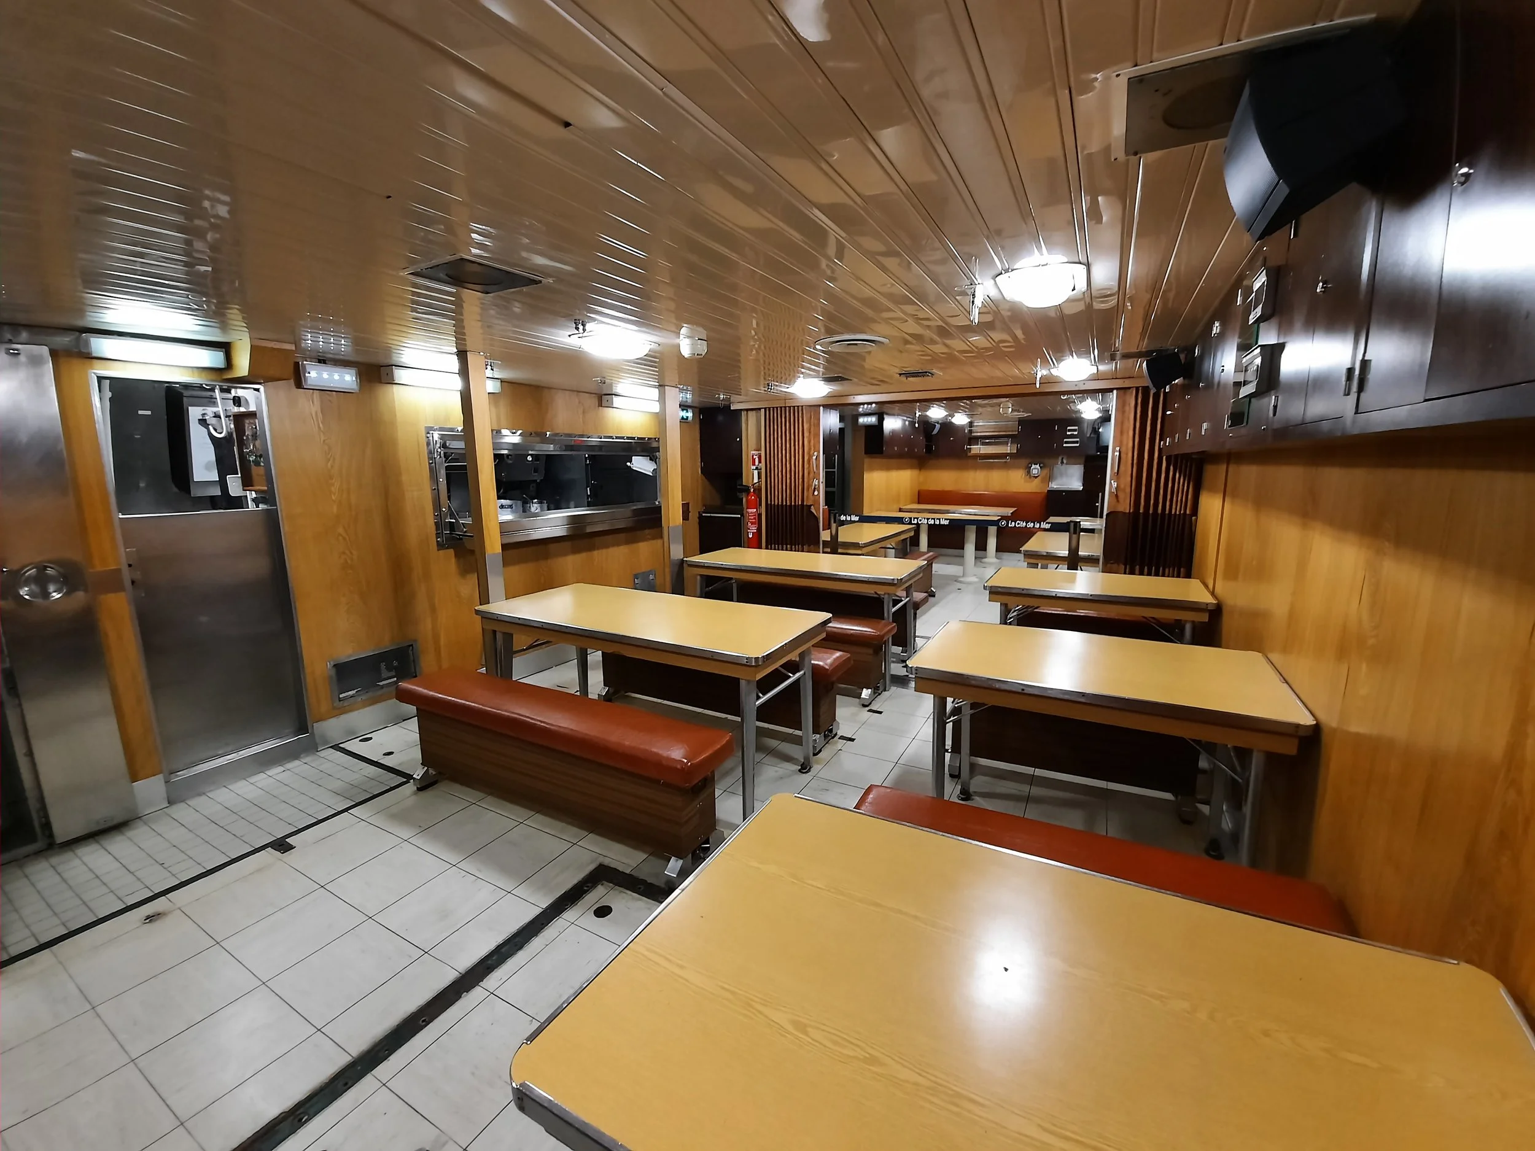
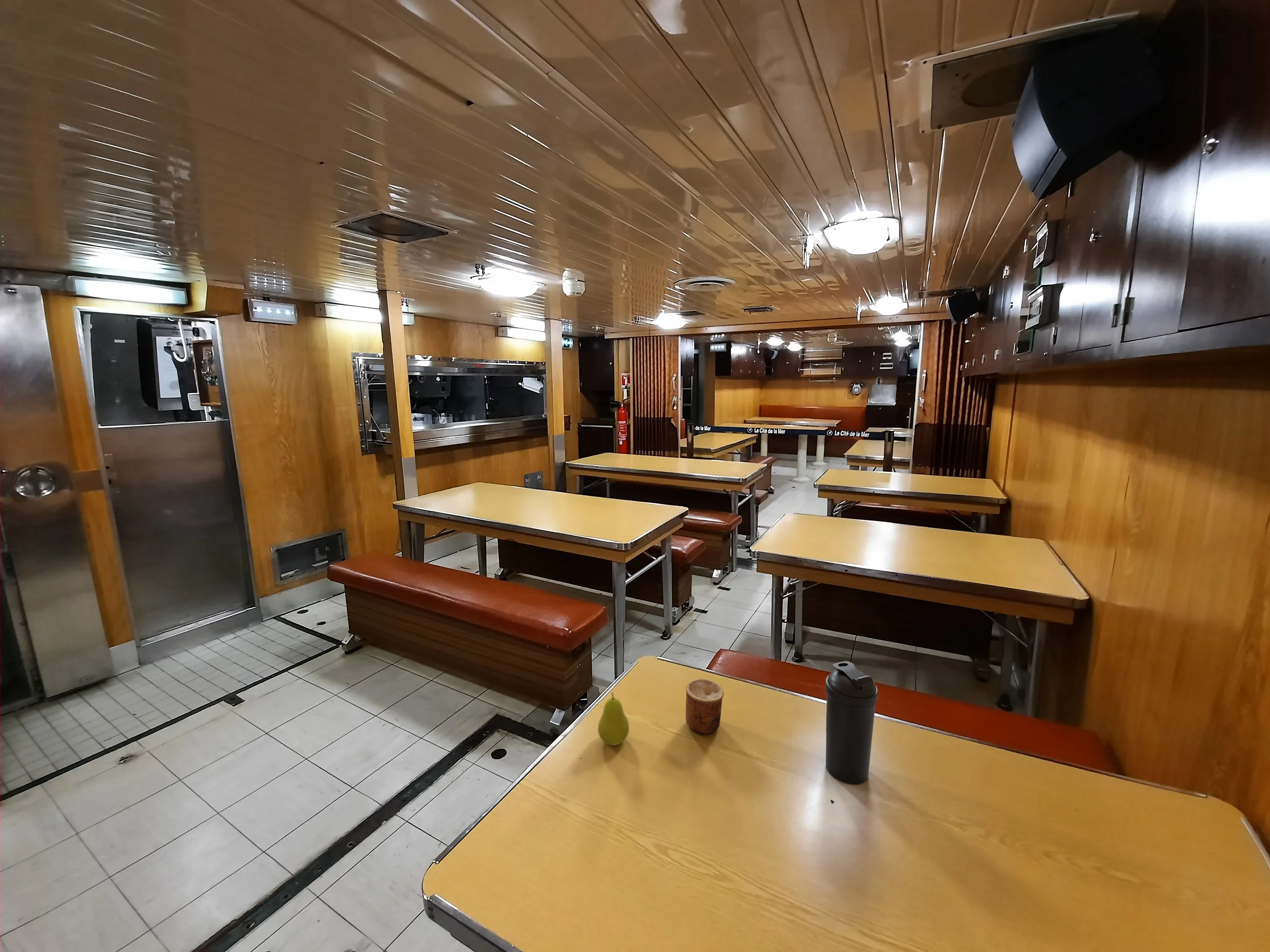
+ water bottle (849, 720)
+ fruit (613, 716)
+ cup (704, 707)
